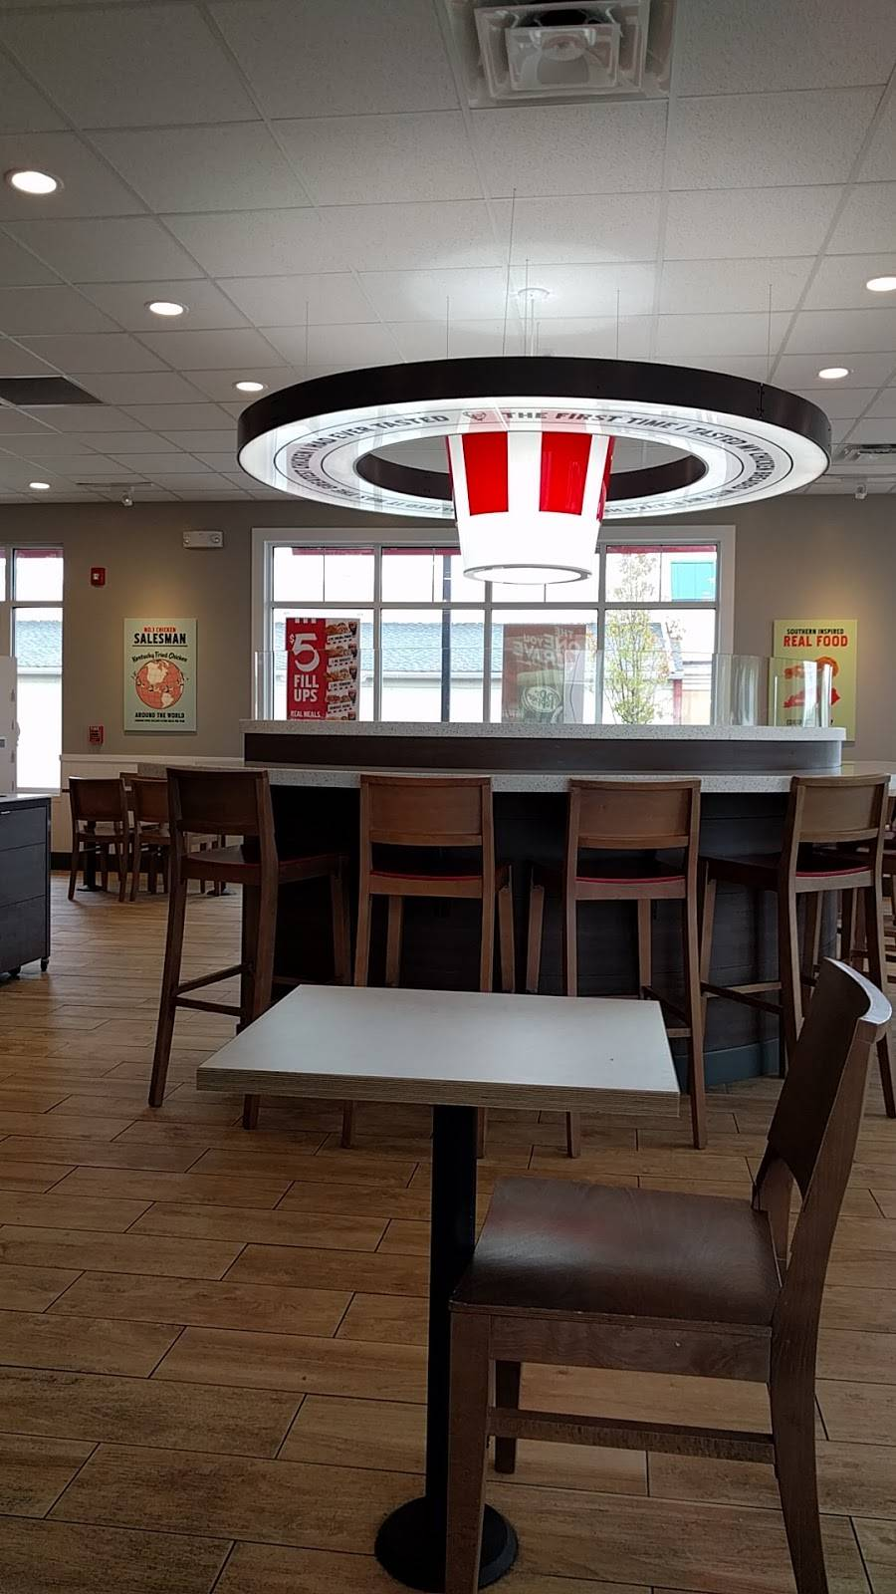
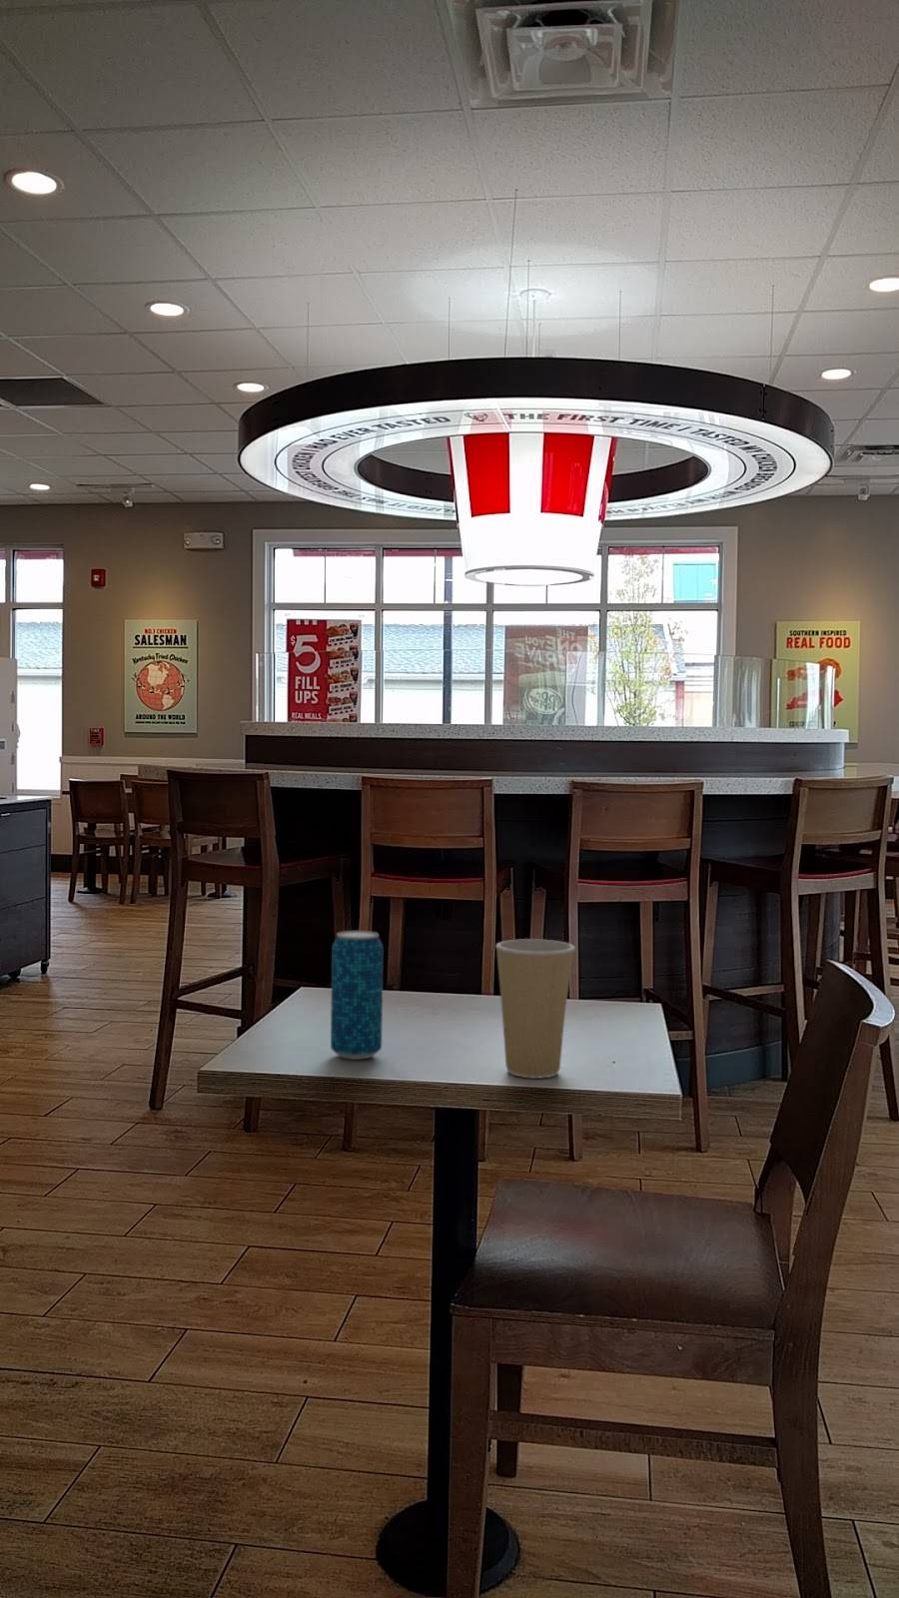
+ paper cup (533, 1008)
+ beverage can (357, 993)
